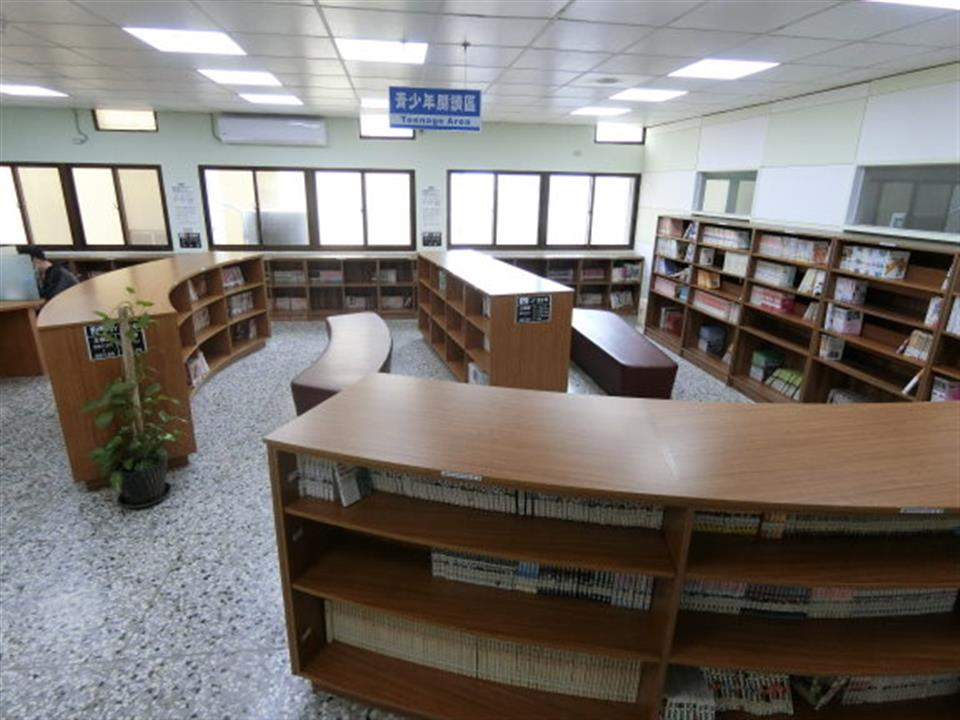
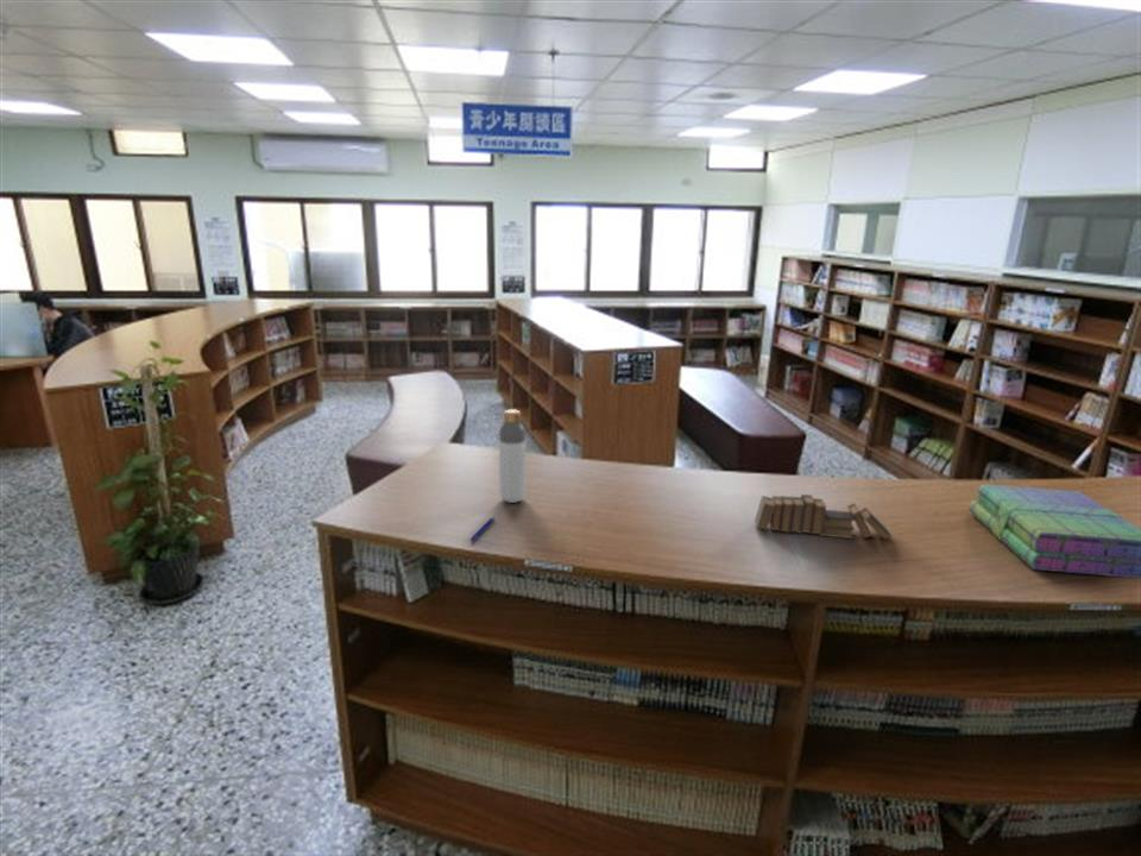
+ pen (483, 528)
+ stack of books (1057, 525)
+ book (822, 516)
+ bottle (512, 455)
